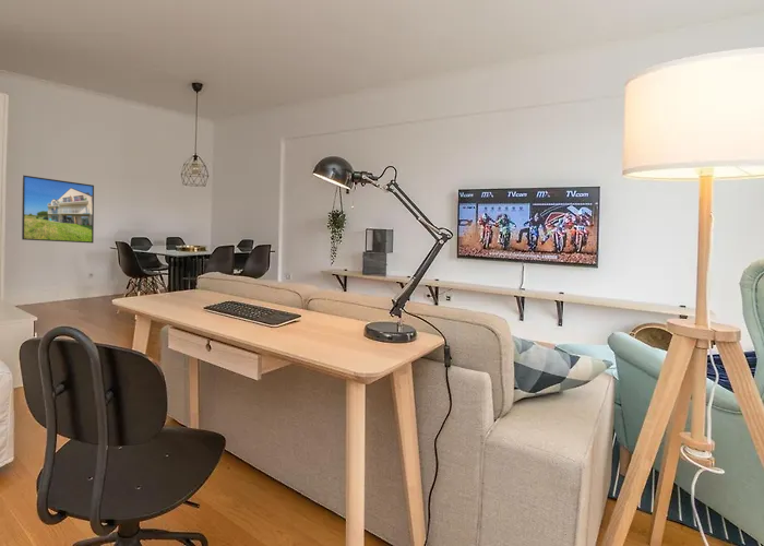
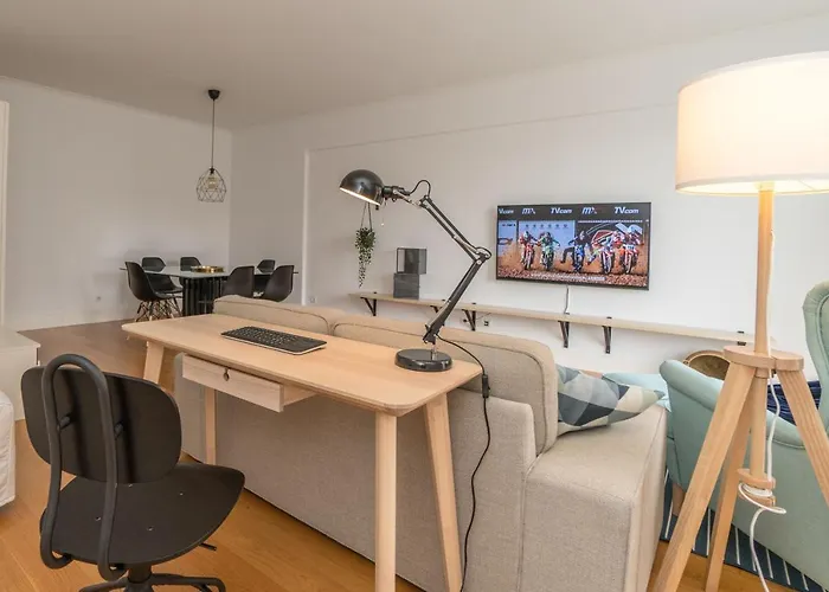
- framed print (59, 211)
